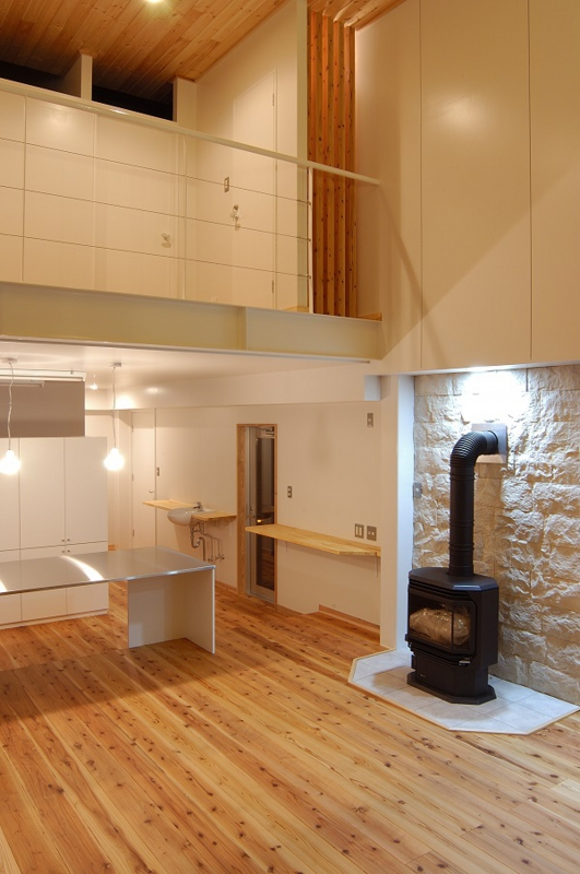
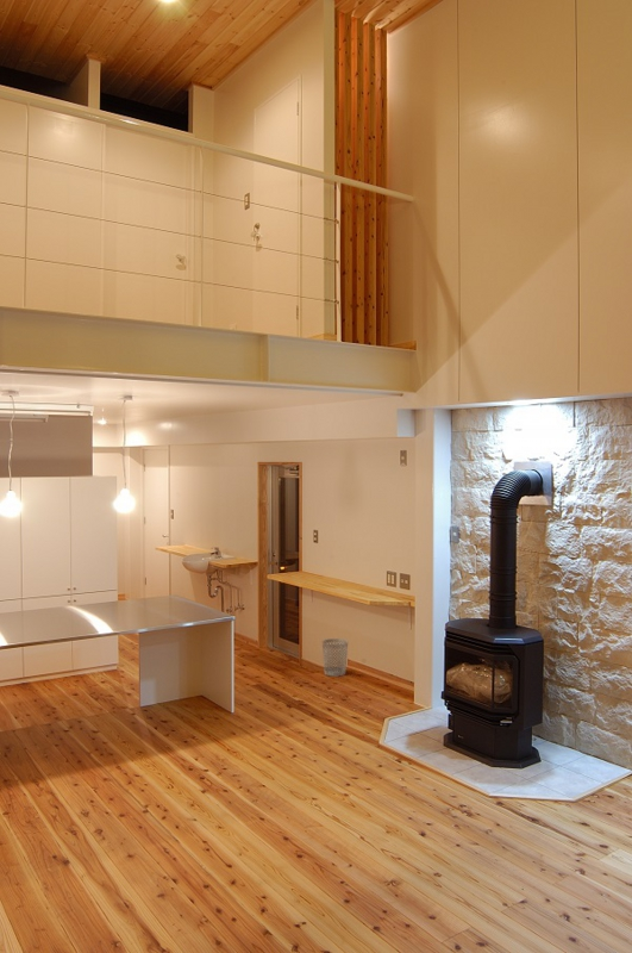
+ wastebasket (334, 658)
